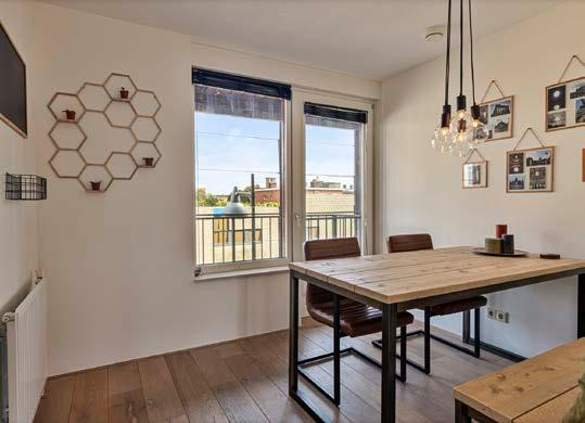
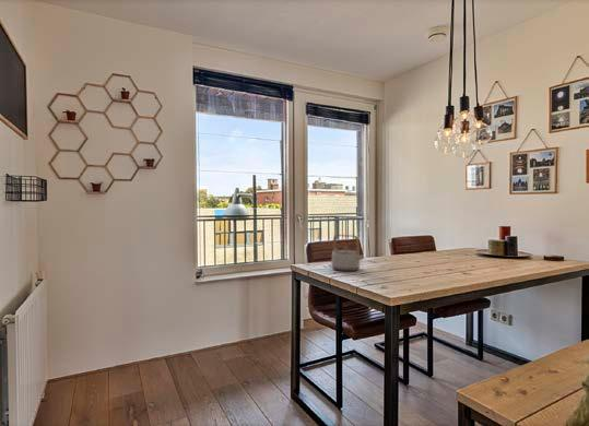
+ teapot (347, 251)
